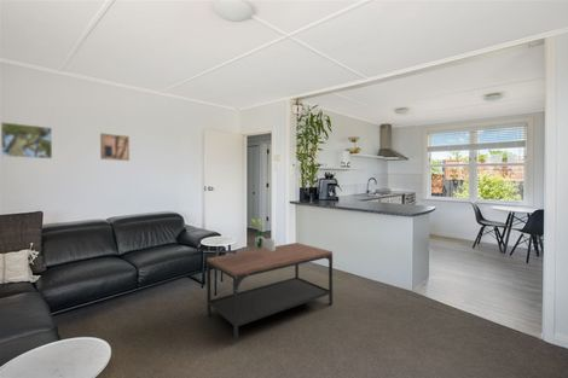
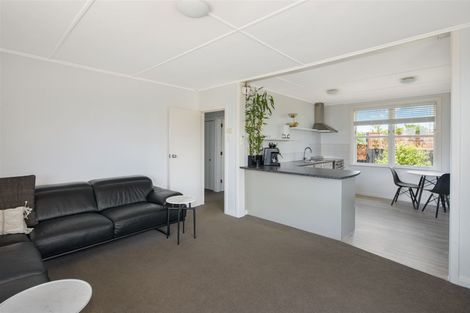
- bouquet (261, 237)
- wall art (115, 147)
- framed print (27, 141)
- coffee table (273, 283)
